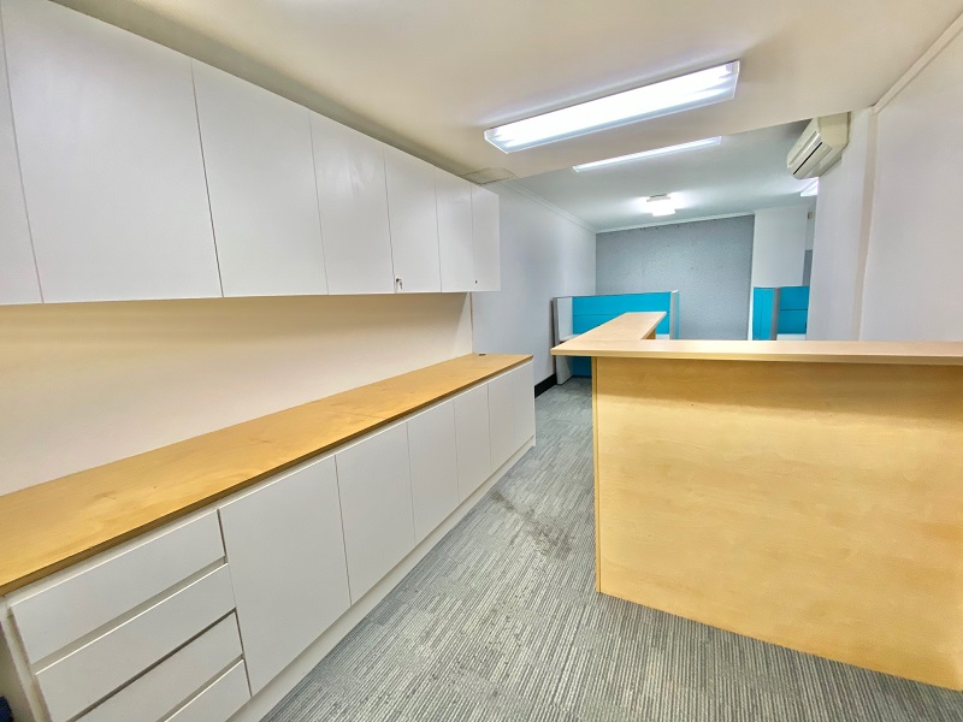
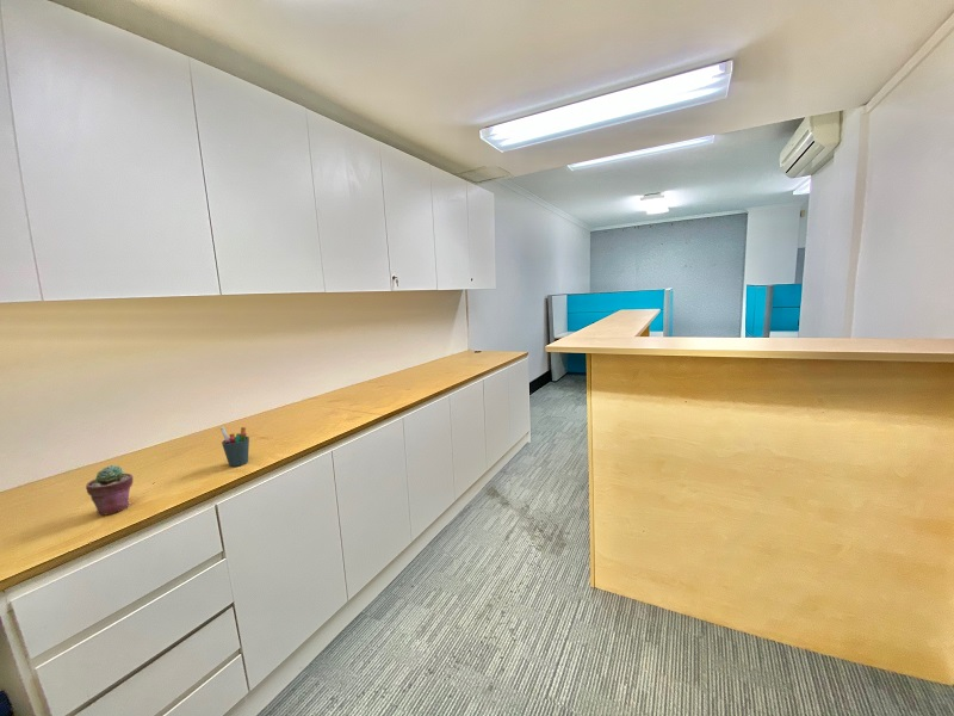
+ pen holder (236, 445)
+ potted succulent (111, 488)
